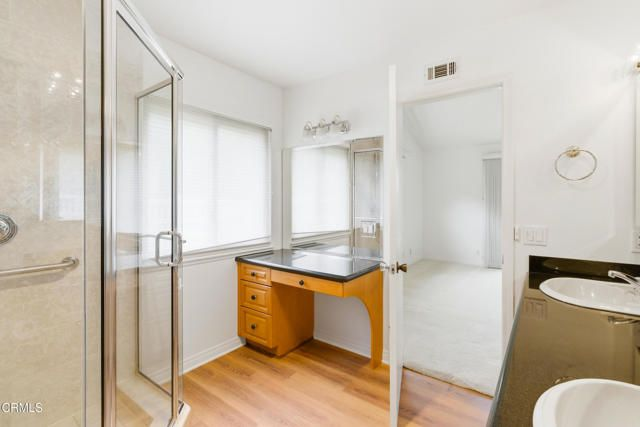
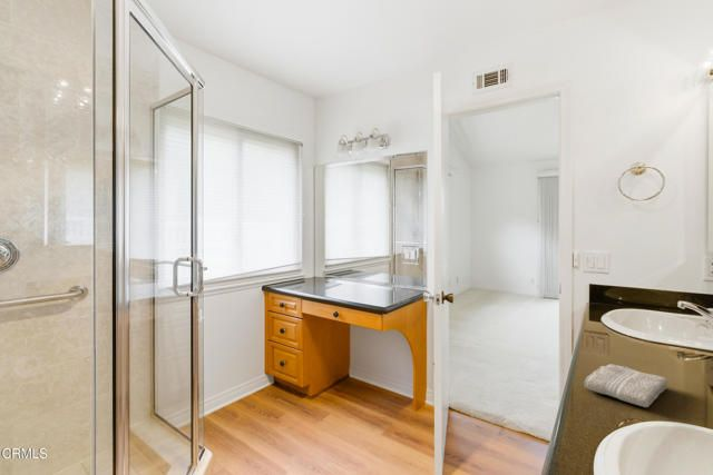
+ washcloth (626, 382)
